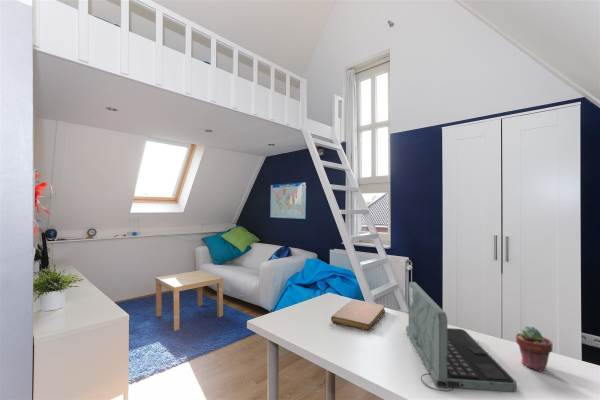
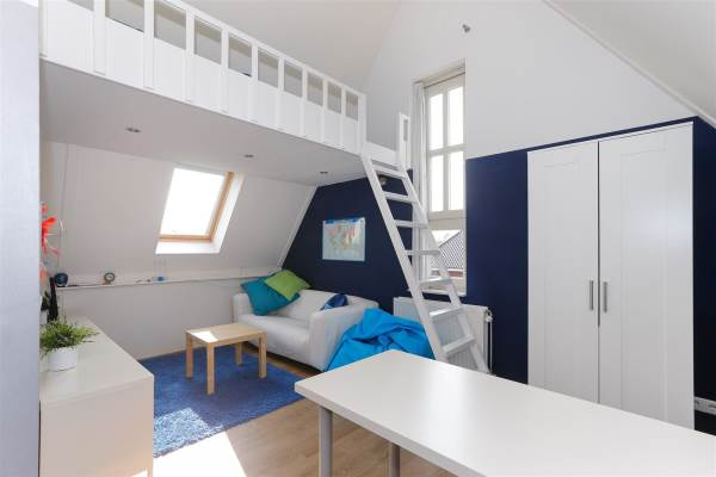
- laptop (448, 328)
- potted succulent (533, 346)
- notebook (359, 313)
